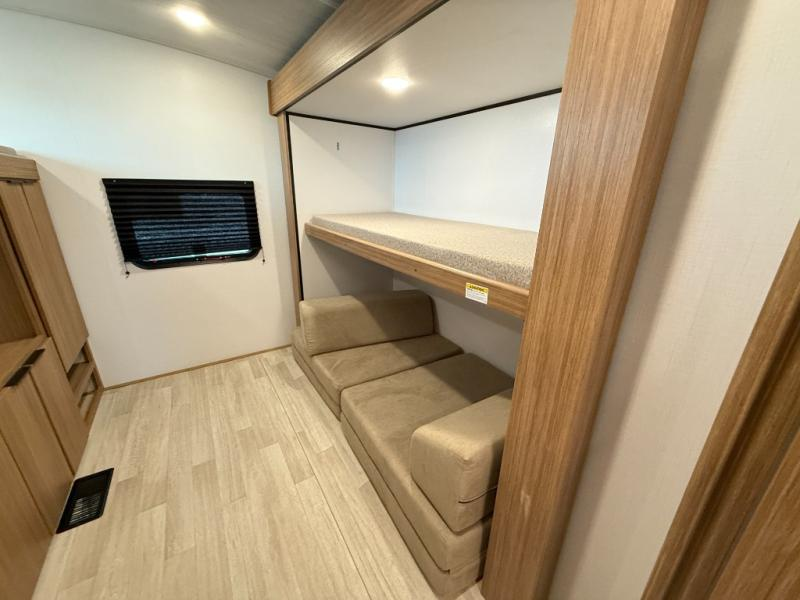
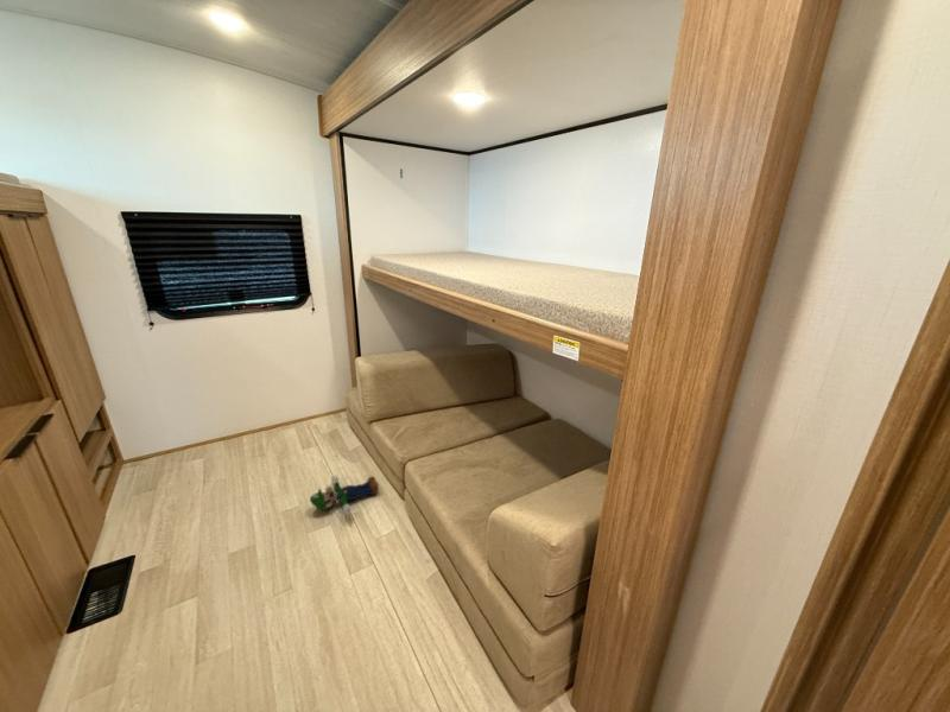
+ plush toy (344, 491)
